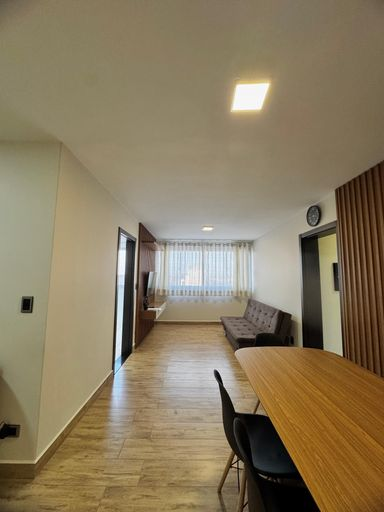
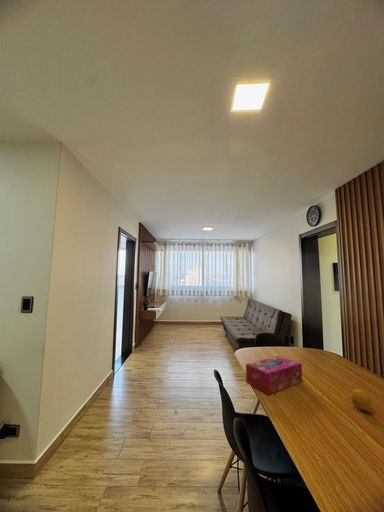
+ fruit (360, 399)
+ tissue box (274, 372)
